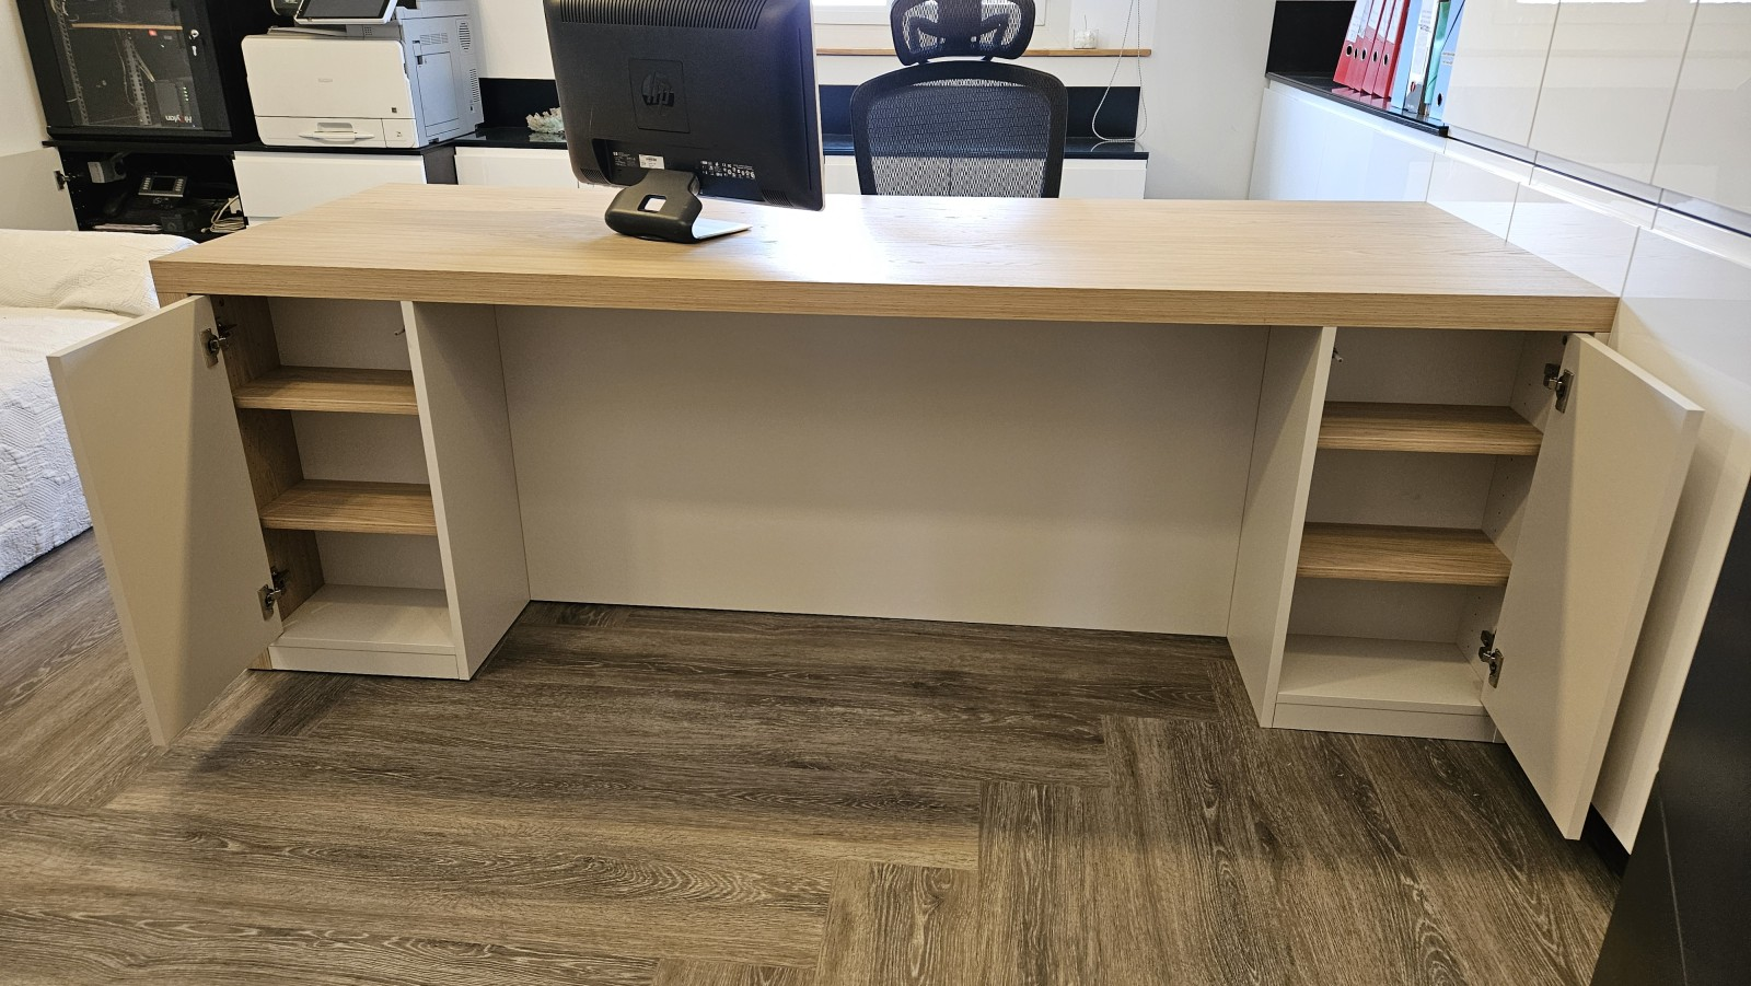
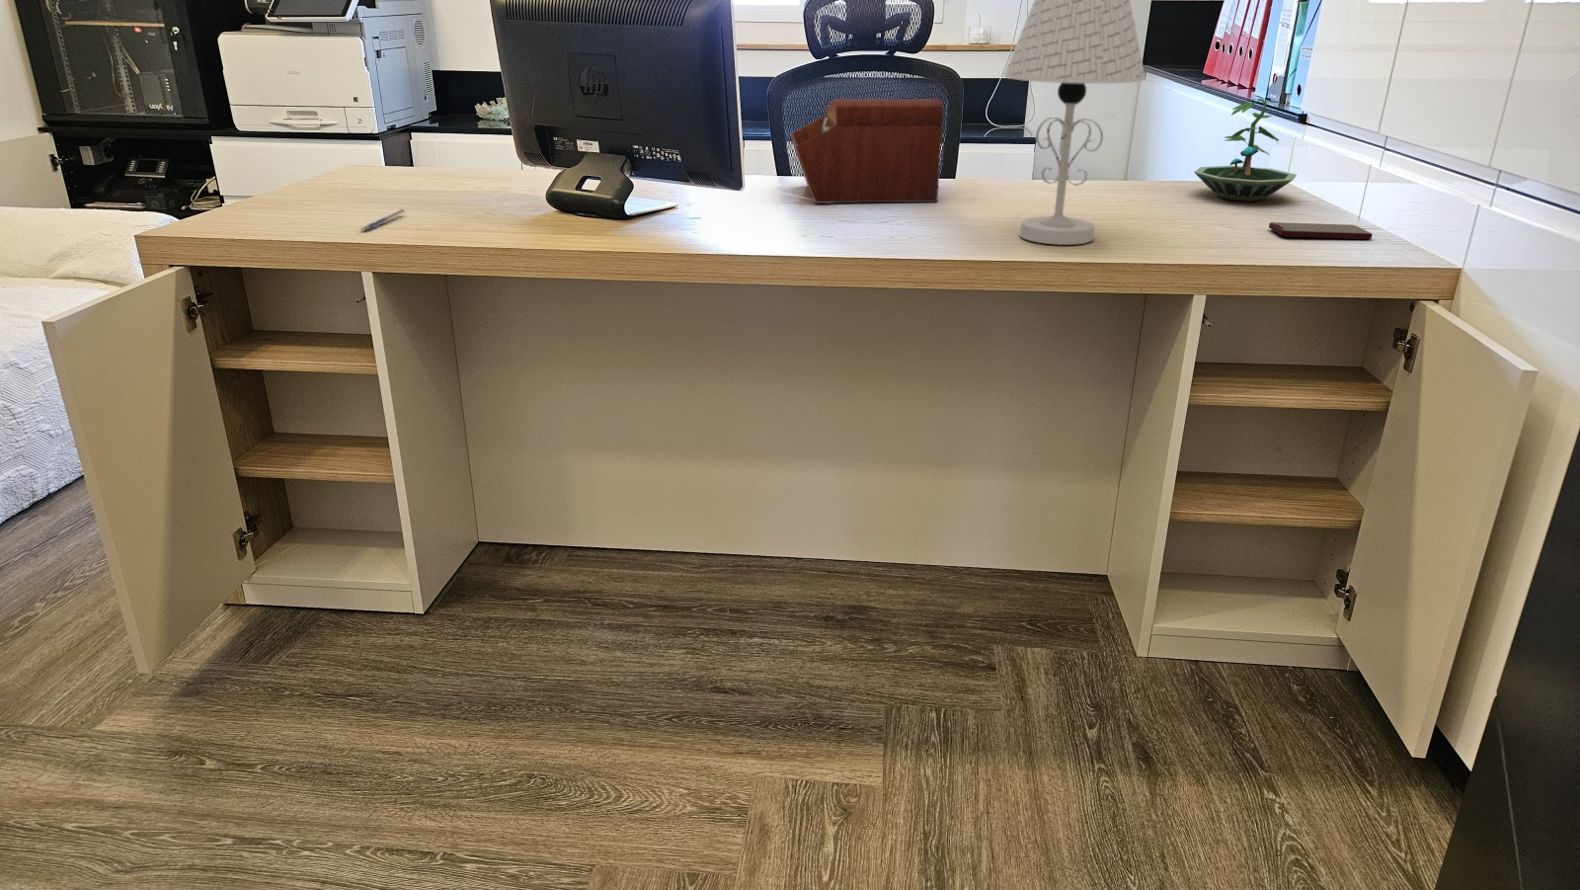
+ smartphone (1320, 230)
+ table lamp (1070, 114)
+ sewing box (862, 145)
+ pen (383, 218)
+ terrarium (1256, 118)
